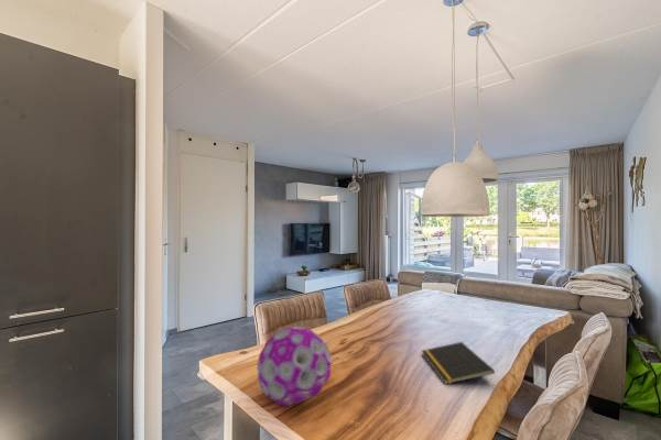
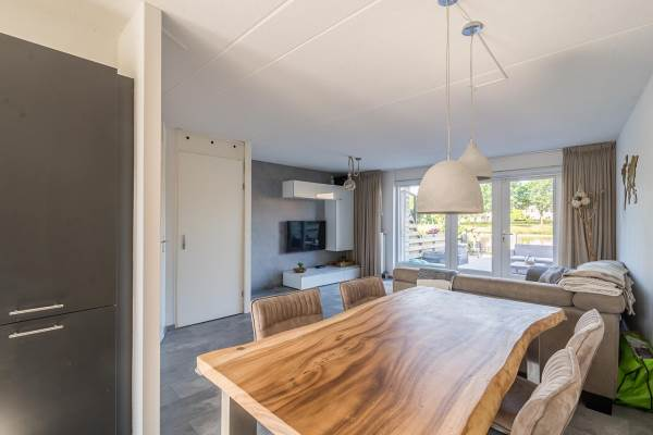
- decorative ball (294, 361)
- notepad (454, 361)
